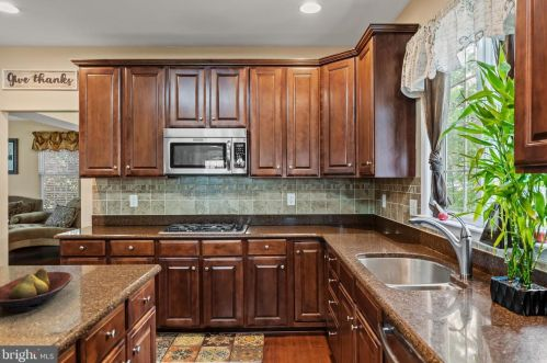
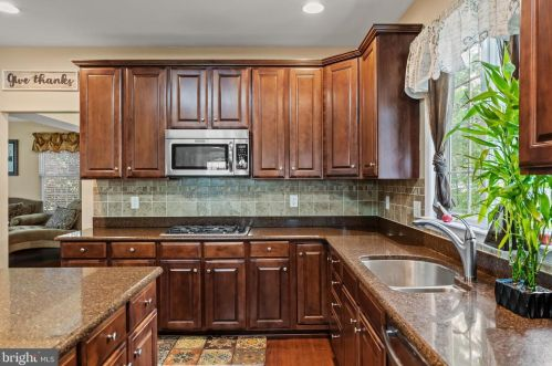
- fruit bowl (33, 286)
